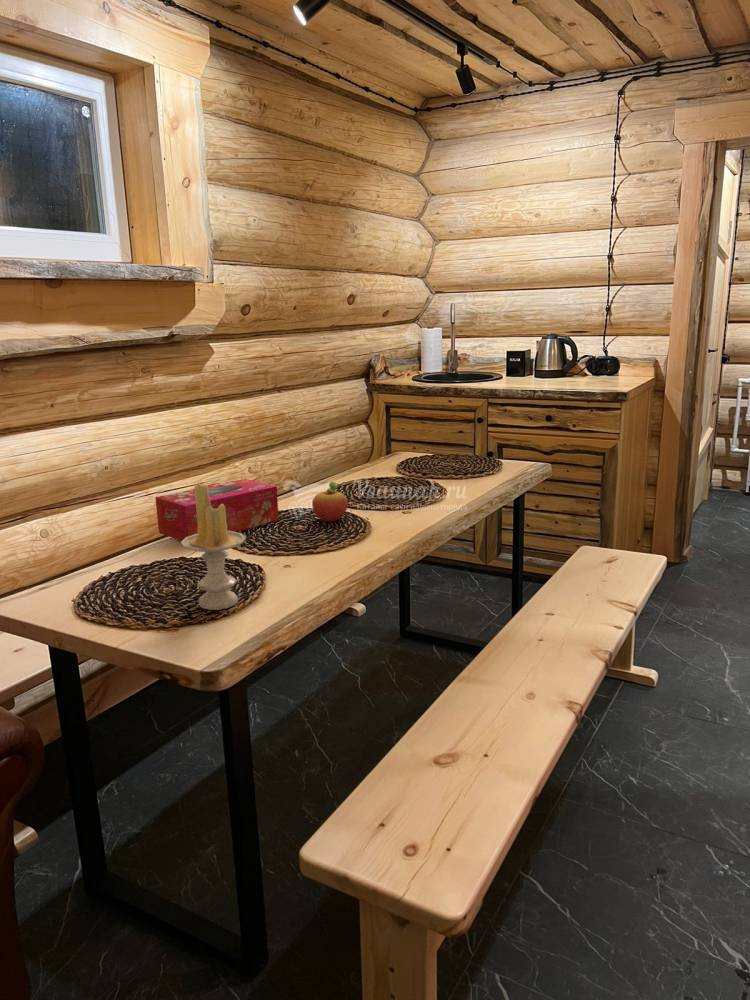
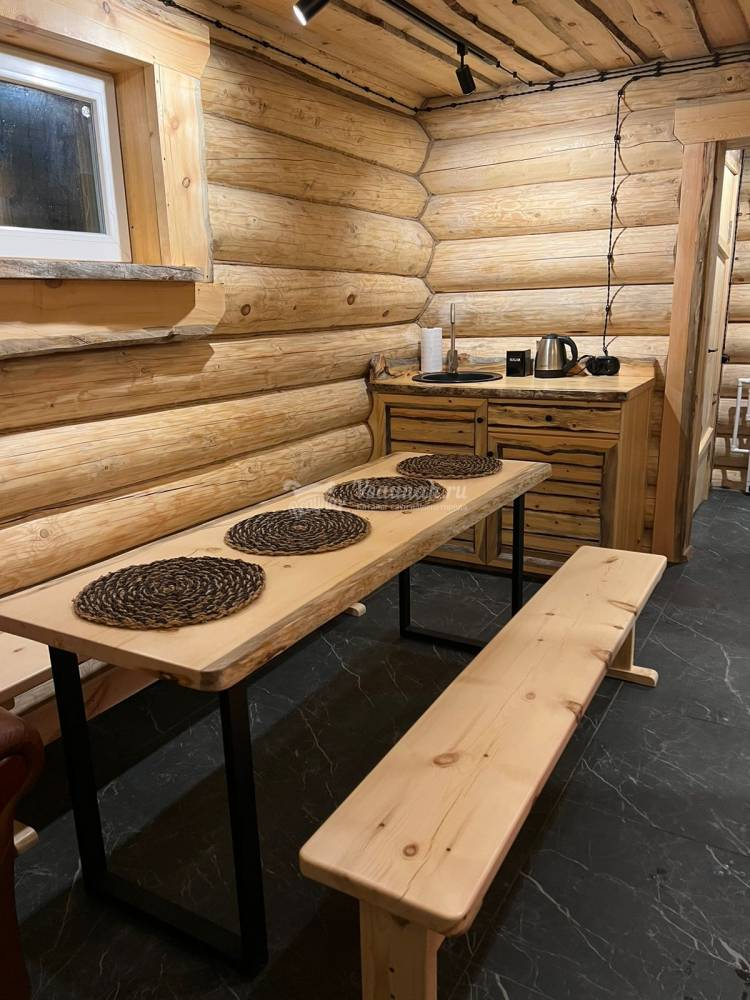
- tissue box (217, 508)
- fruit (329, 502)
- candle (213, 544)
